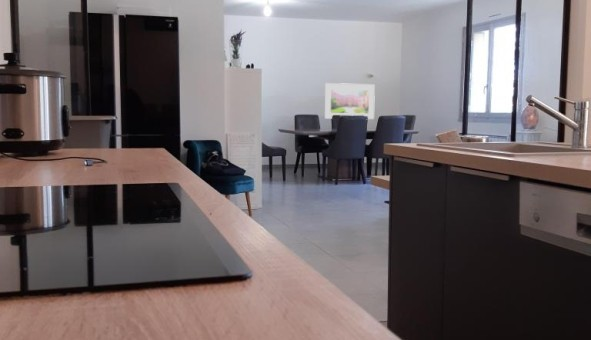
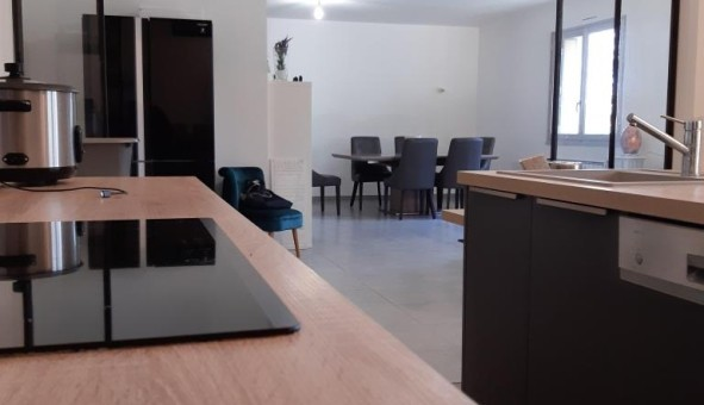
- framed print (350, 101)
